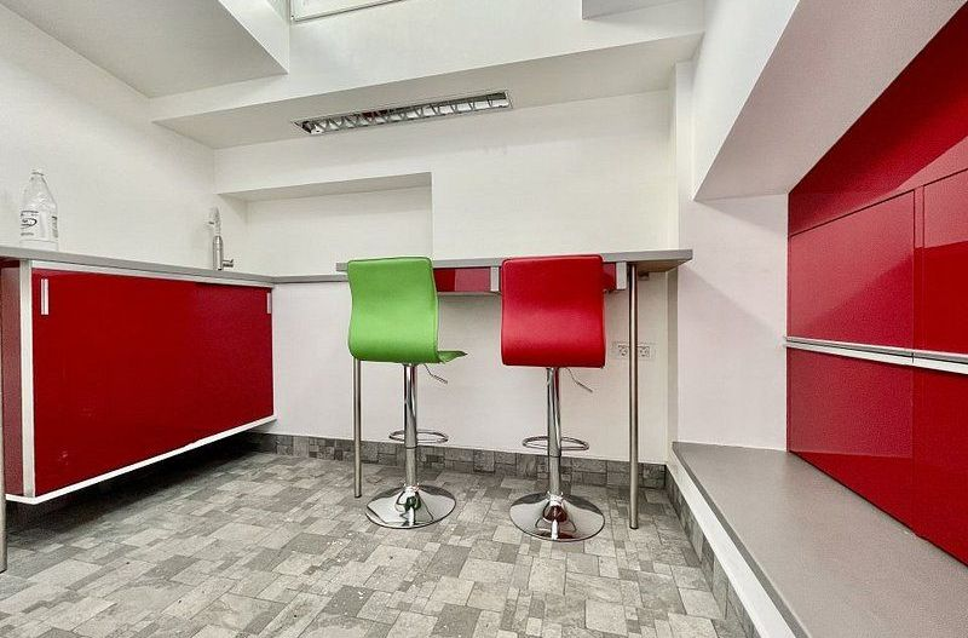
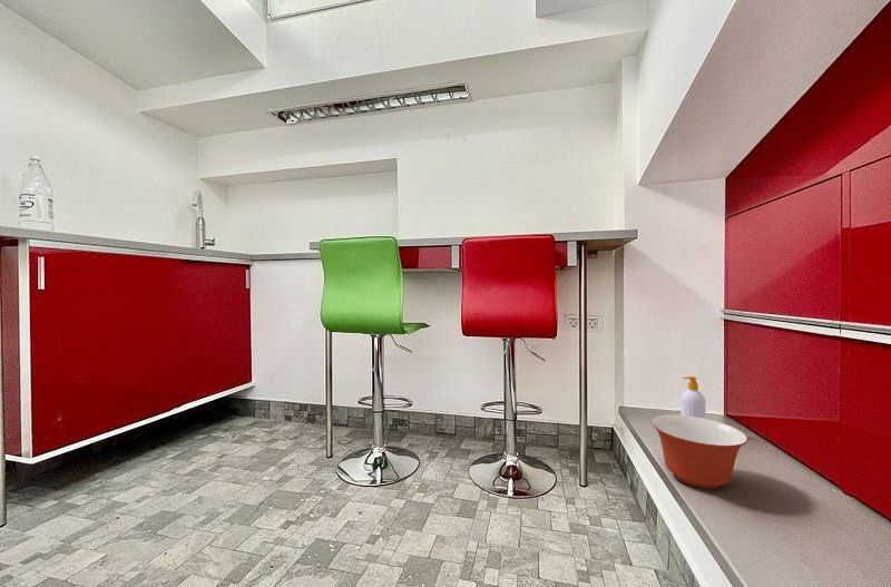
+ mixing bowl (696, 452)
+ soap bottle (692, 404)
